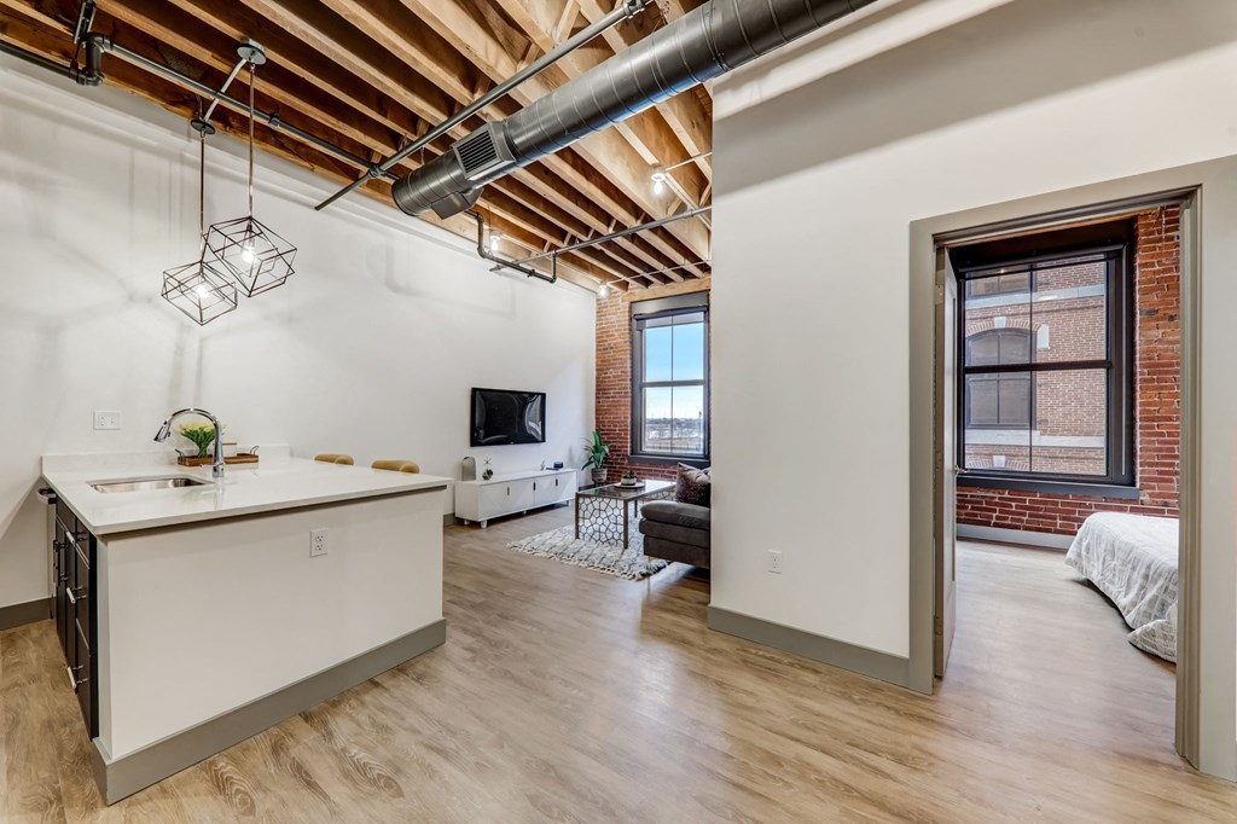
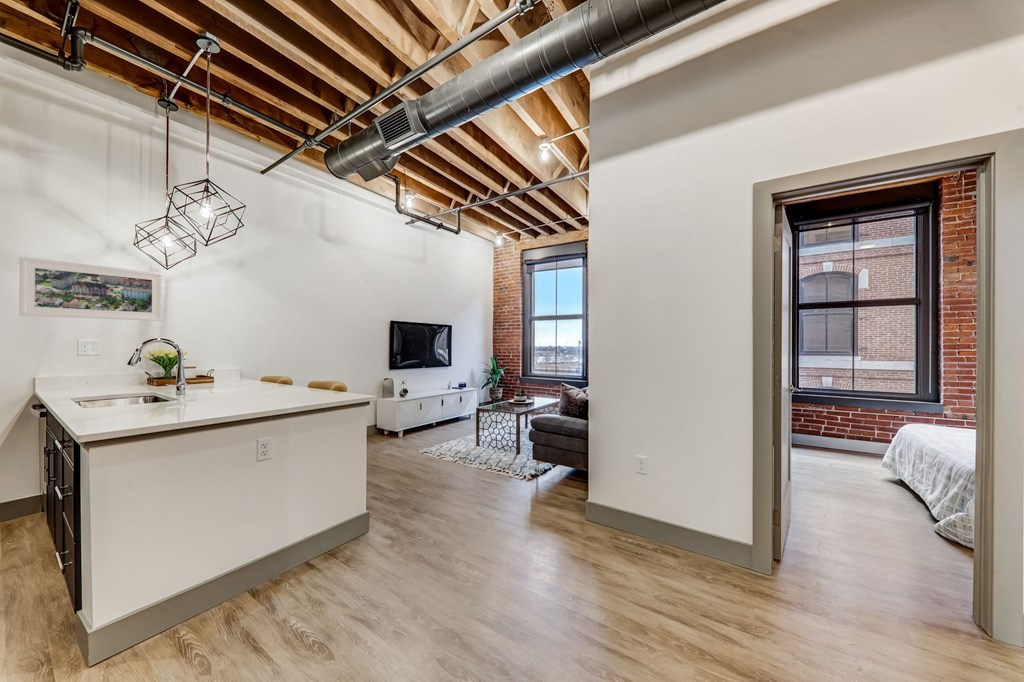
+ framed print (98, 292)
